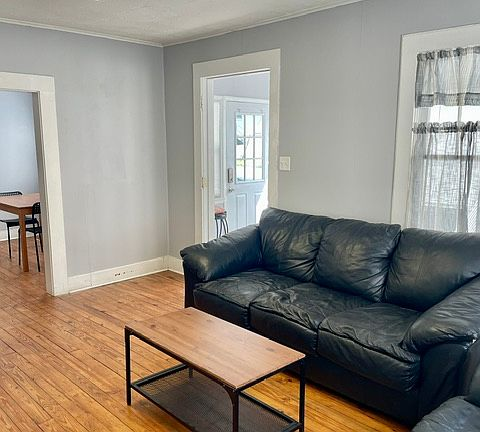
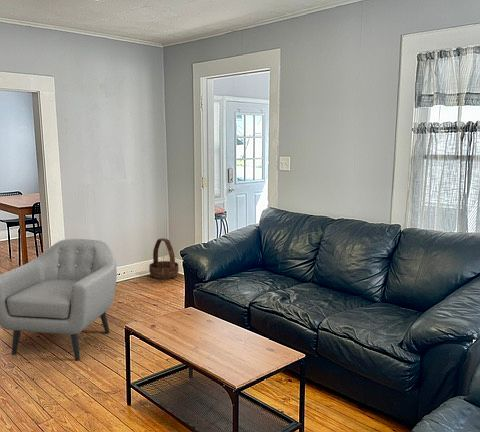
+ basket (163, 261)
+ armchair (58, 297)
